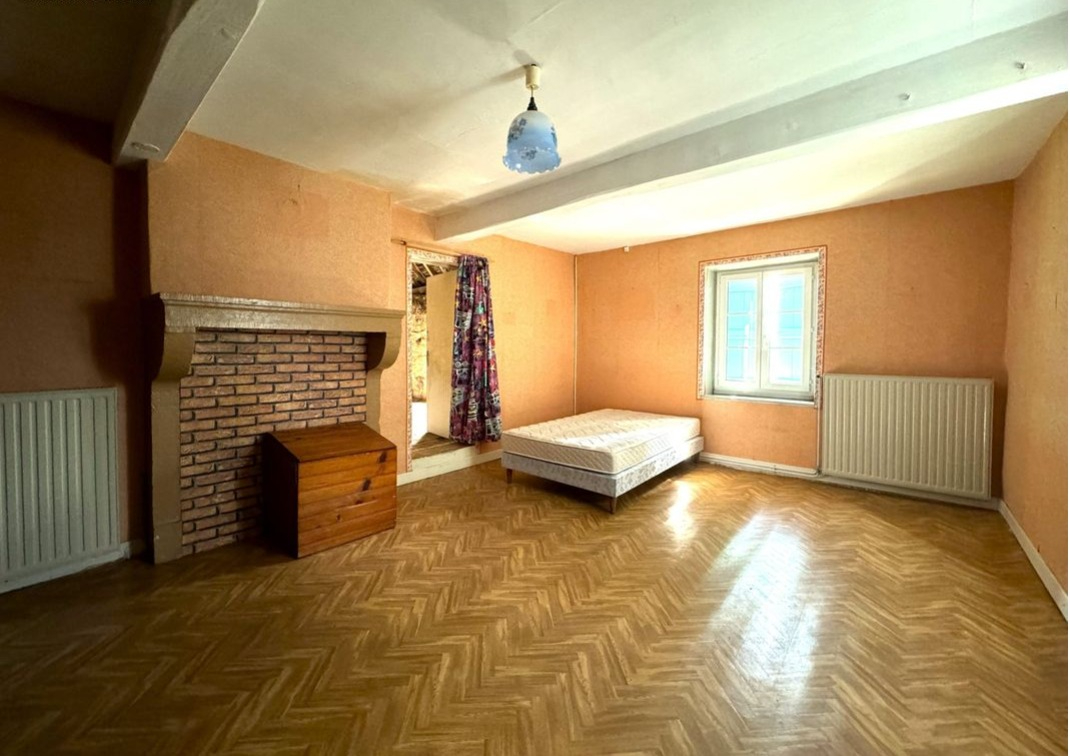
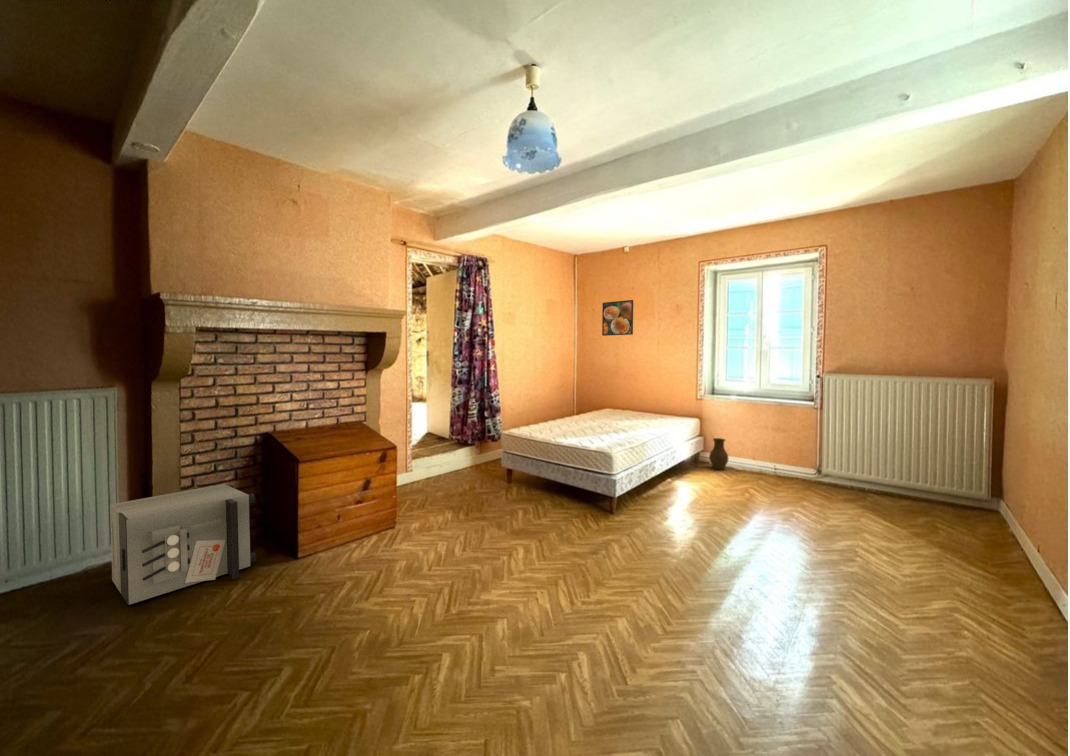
+ safe (188, 537)
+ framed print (617, 318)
+ vase (718, 453)
